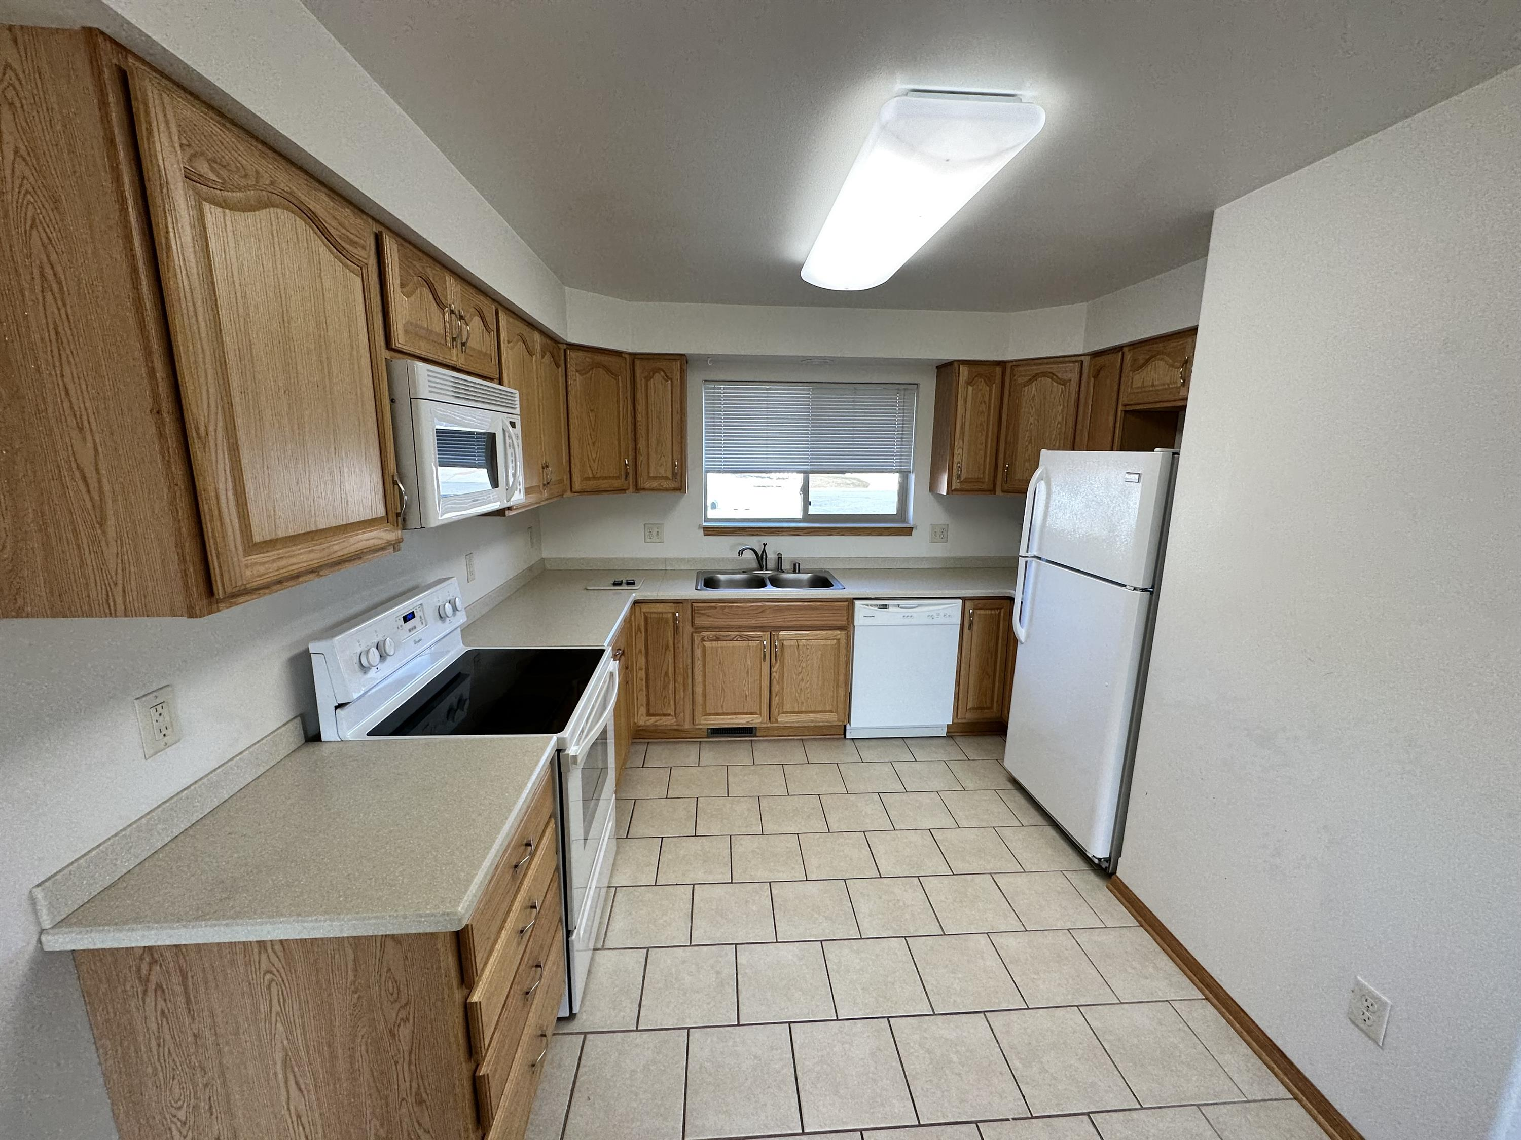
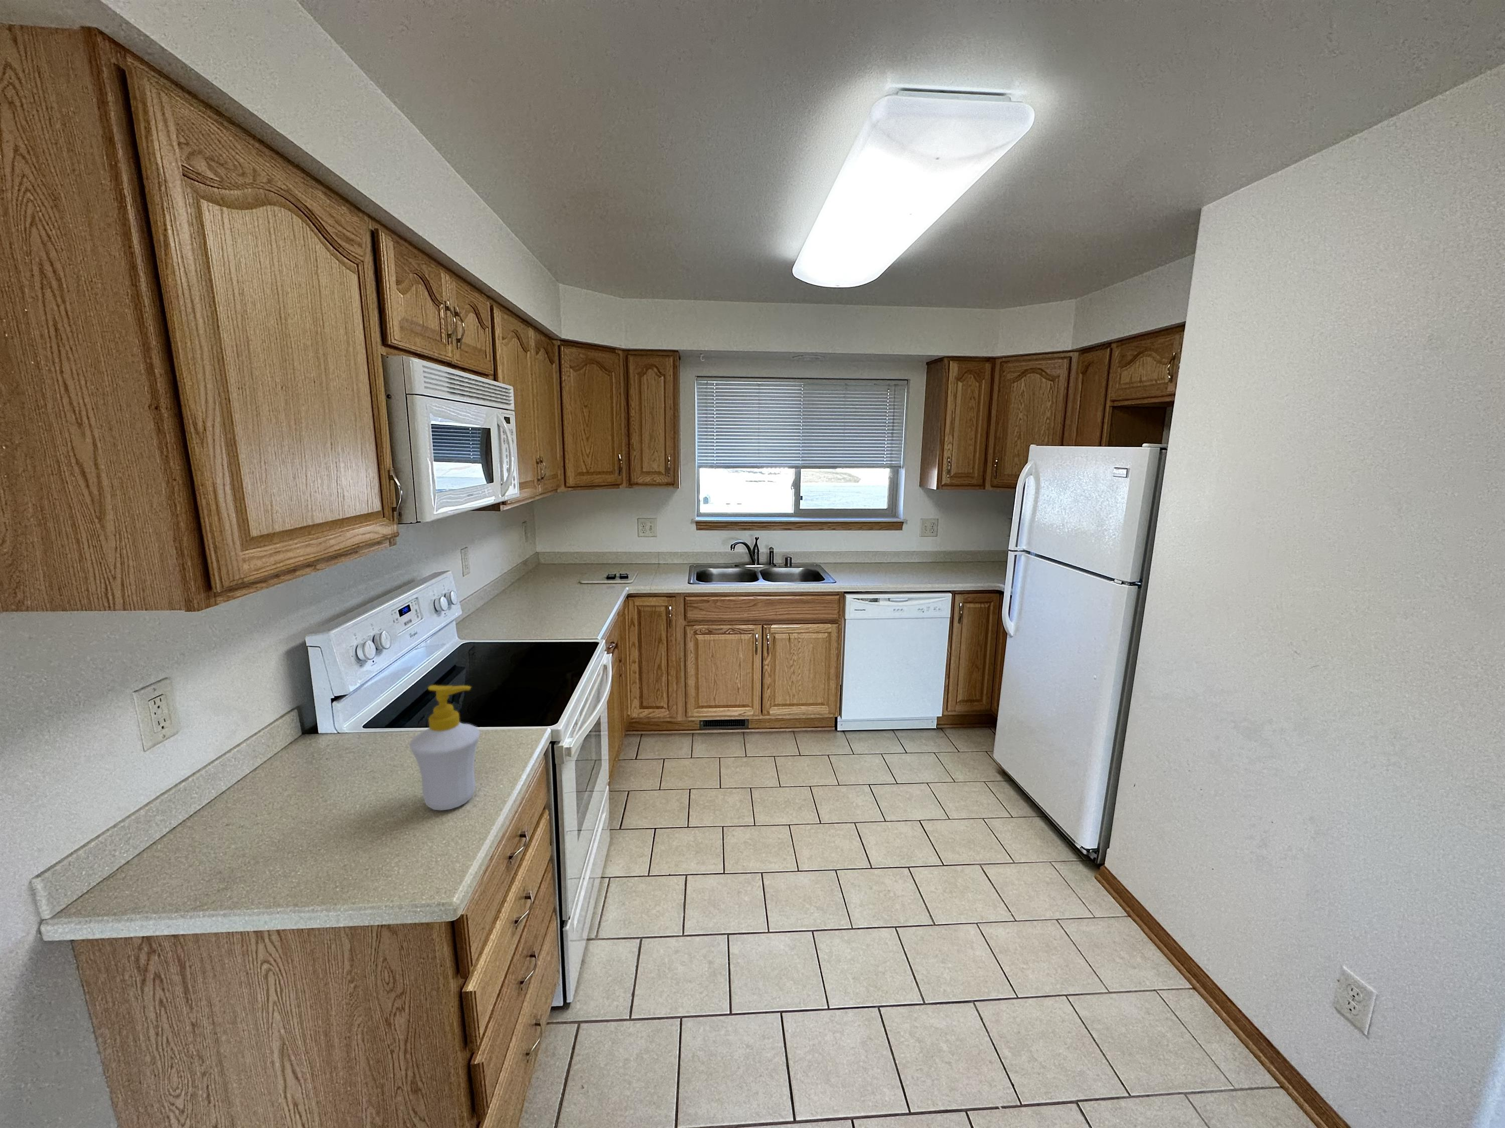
+ soap bottle (446, 744)
